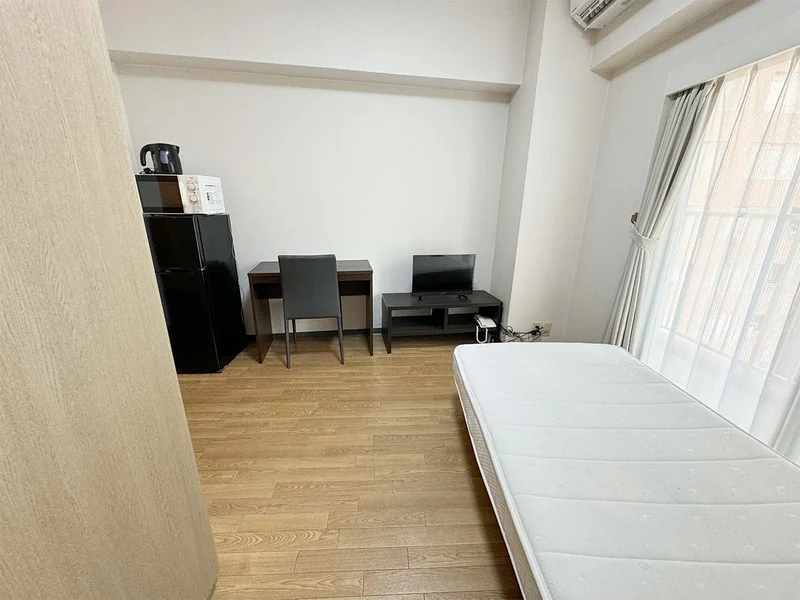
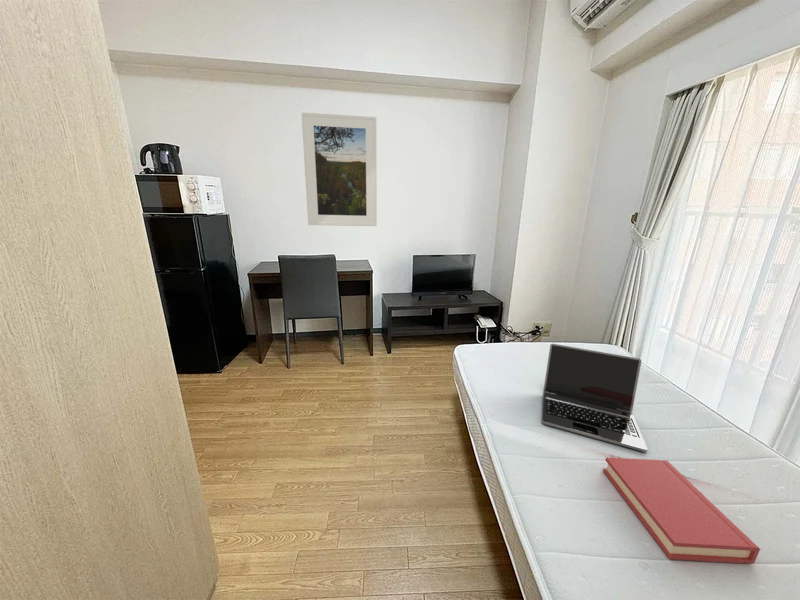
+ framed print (341, 172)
+ laptop (592, 390)
+ hardback book (668, 502)
